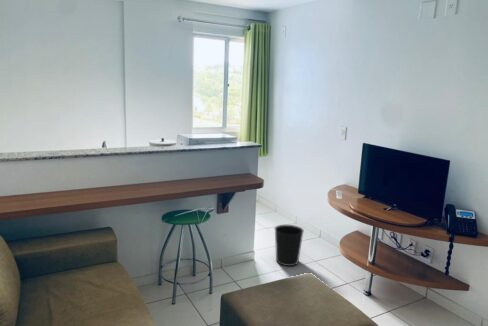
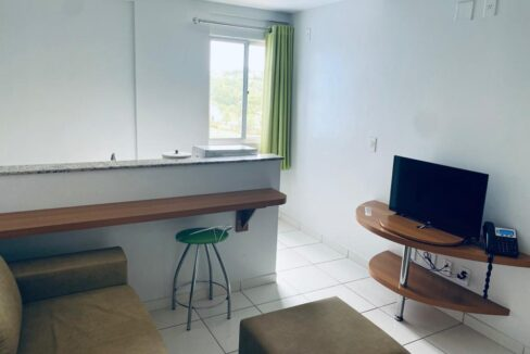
- wastebasket (288, 245)
